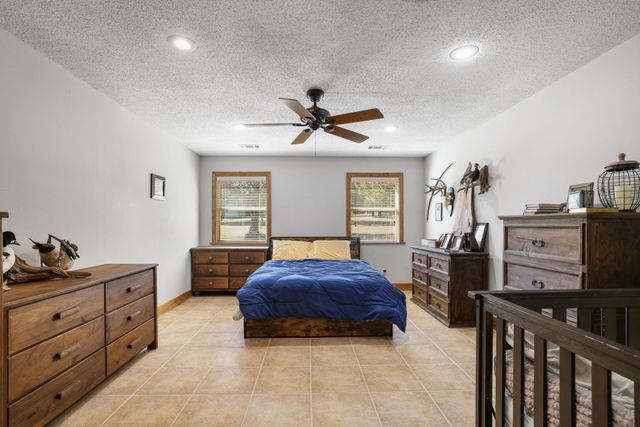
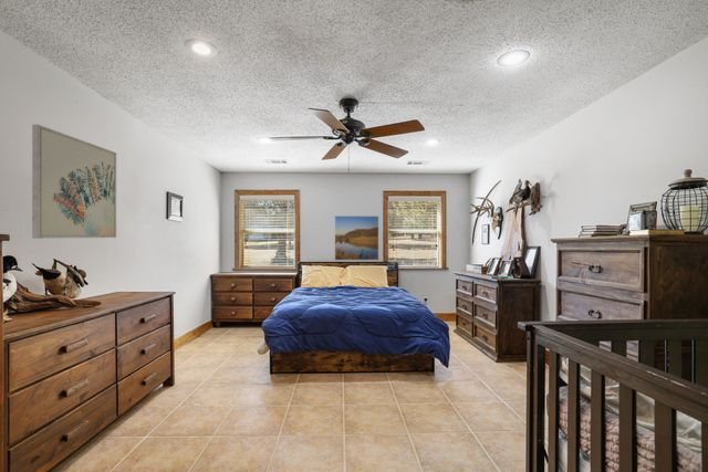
+ wall art (80, 189)
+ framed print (356, 238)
